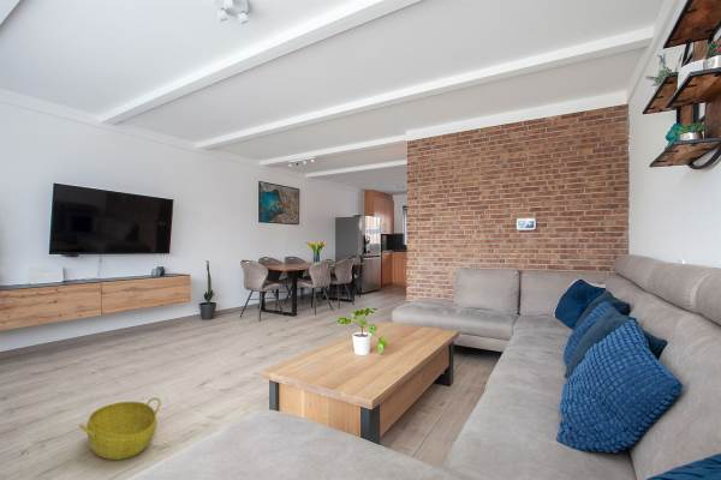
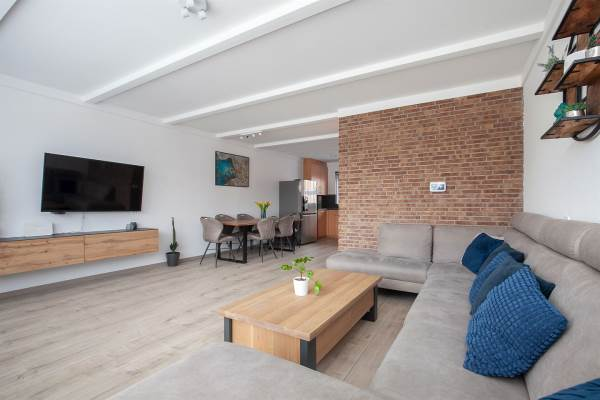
- basket (121, 427)
